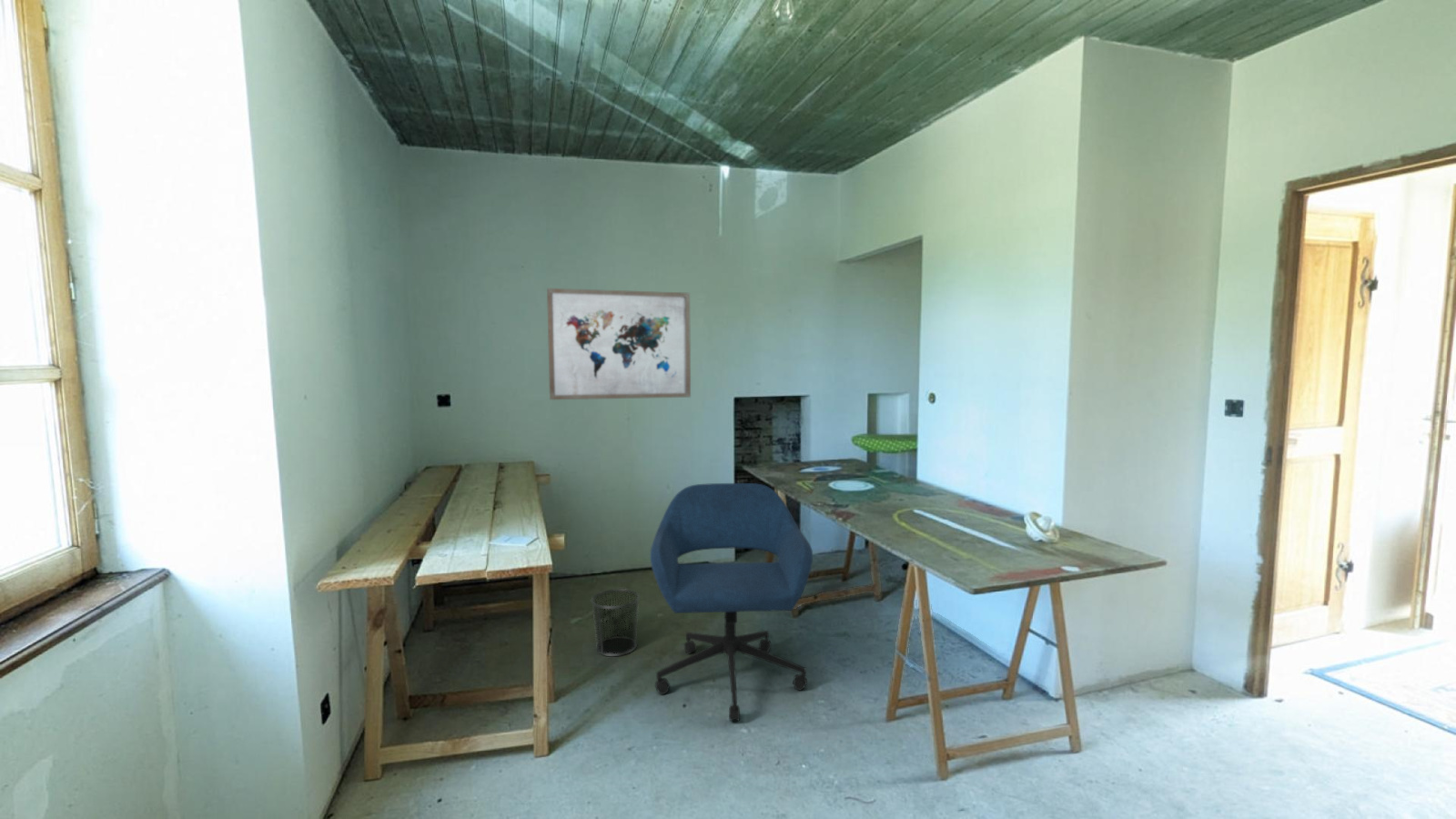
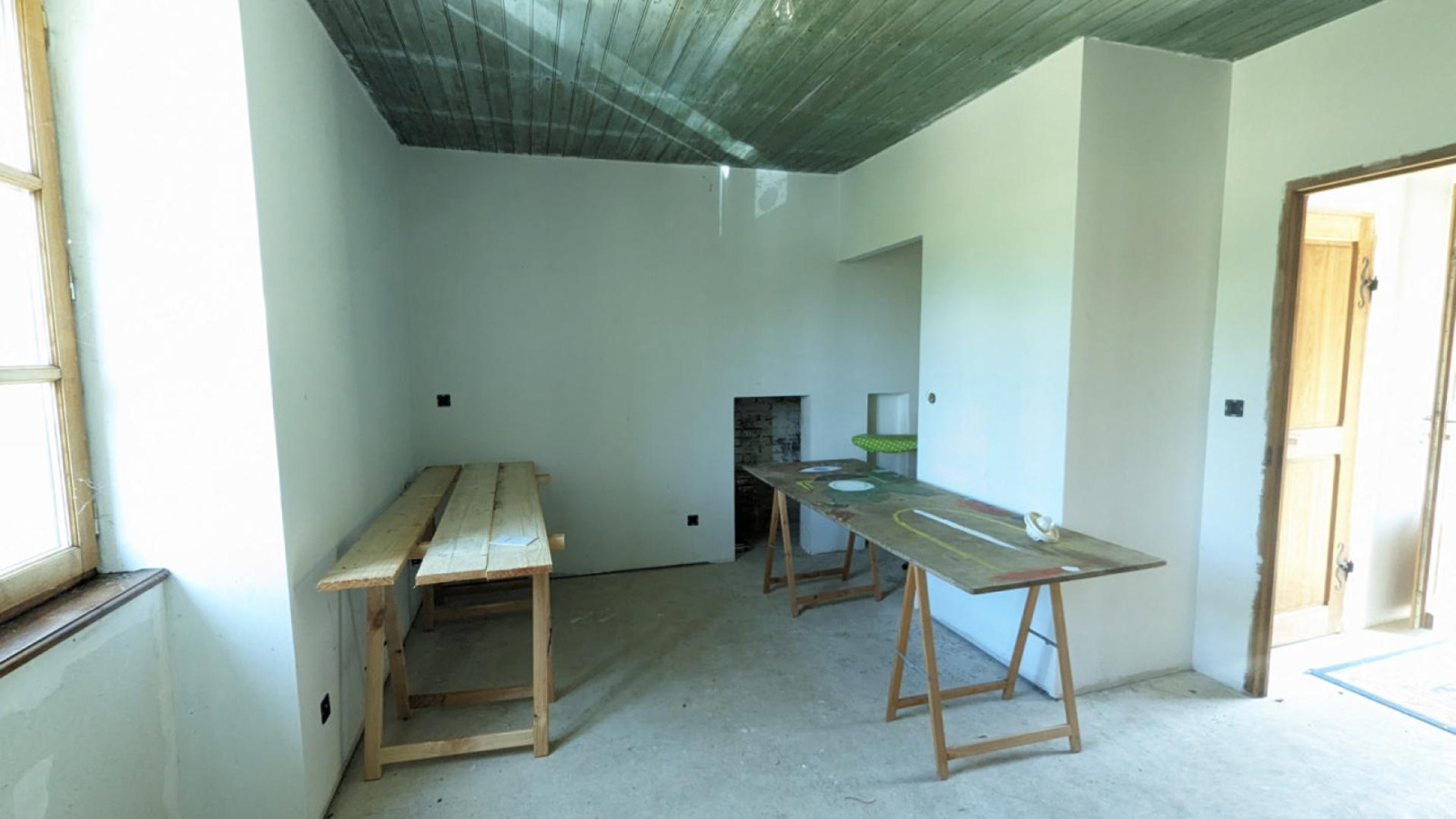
- waste bin (616, 622)
- wall art (622, 345)
- office chair (730, 588)
